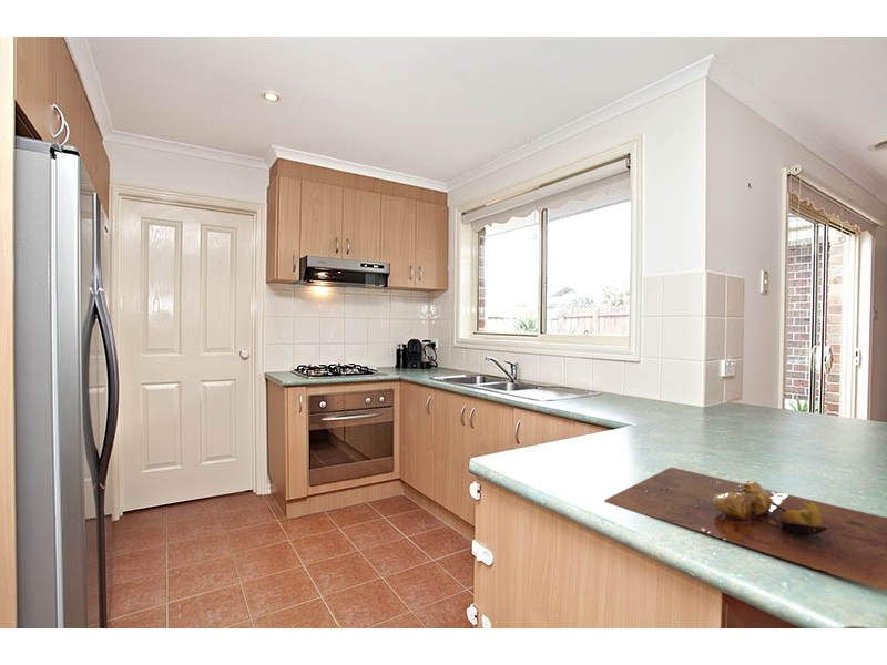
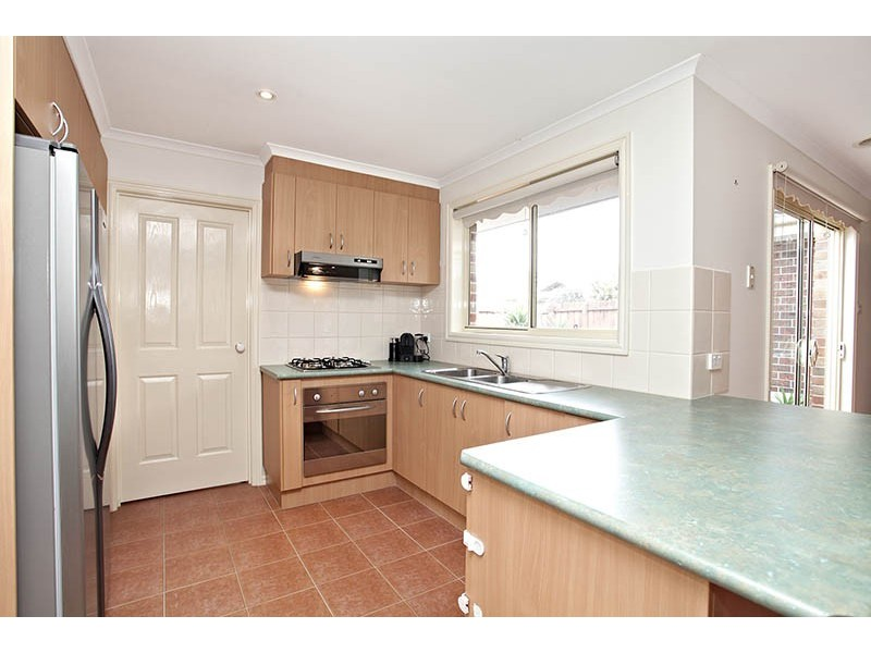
- cutting board (762, 499)
